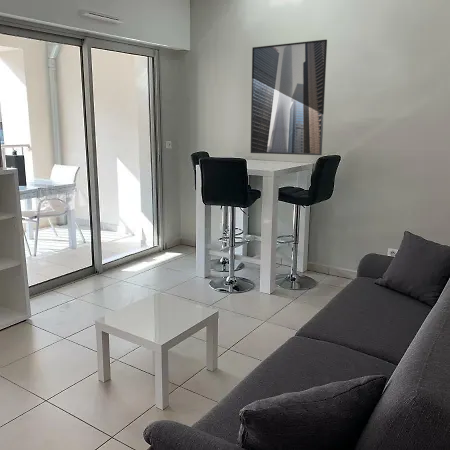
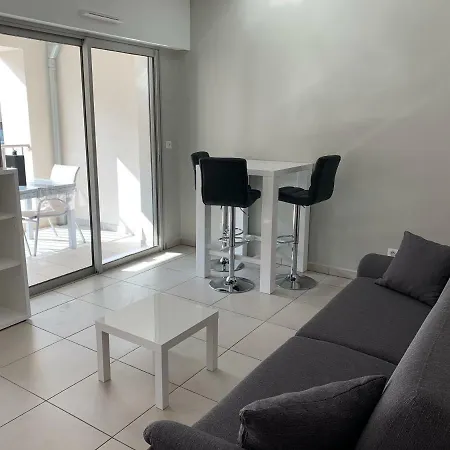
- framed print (286, 100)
